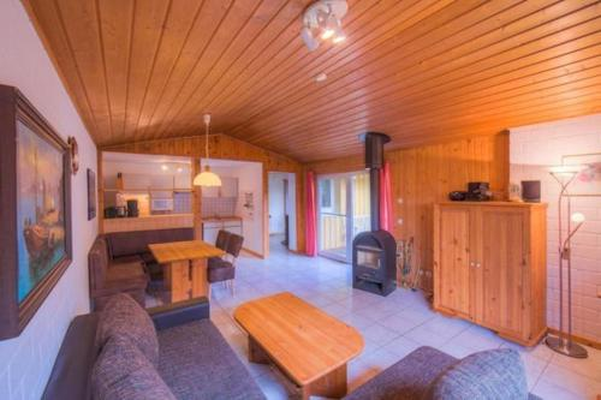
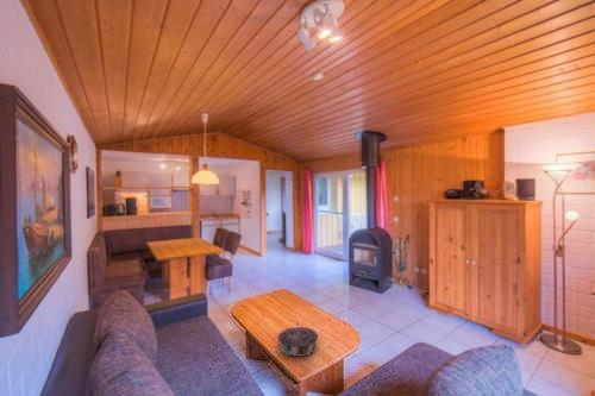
+ decorative bowl (298, 342)
